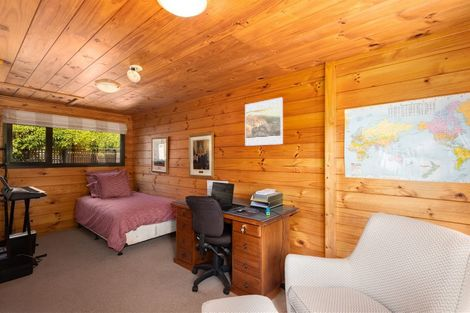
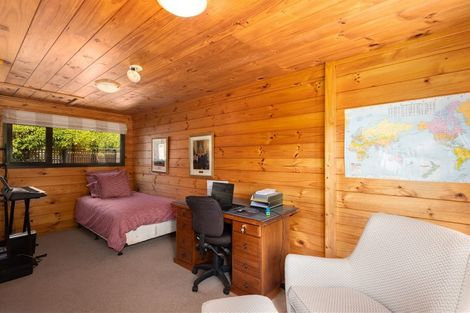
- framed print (262, 123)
